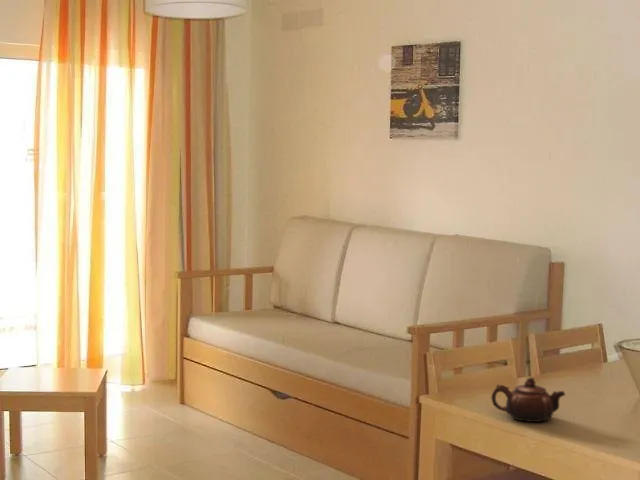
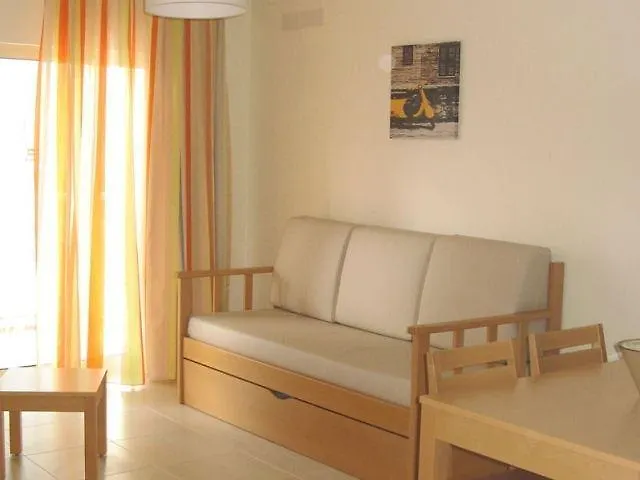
- teapot (528, 397)
